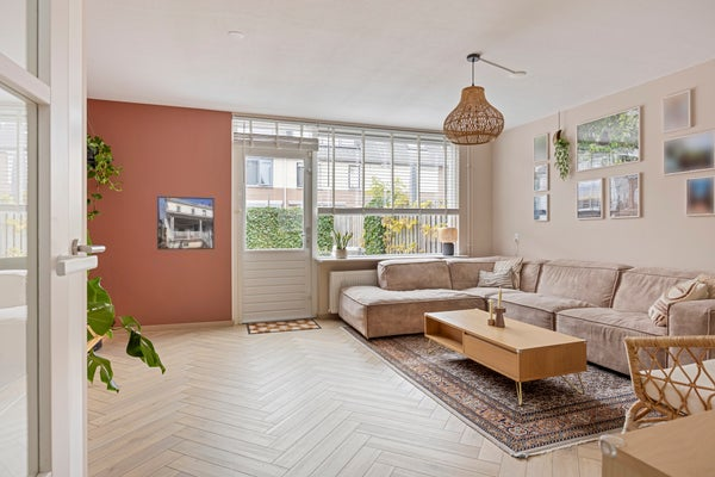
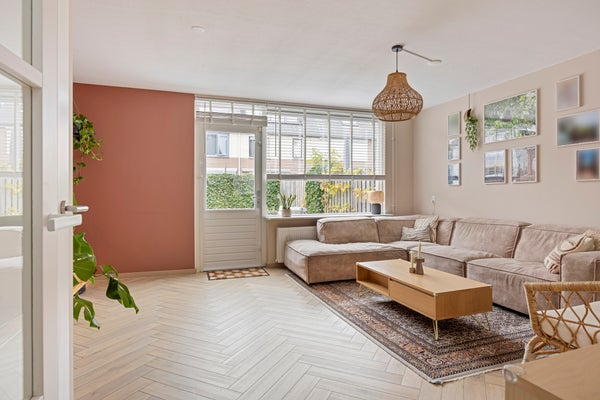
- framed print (186, 223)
